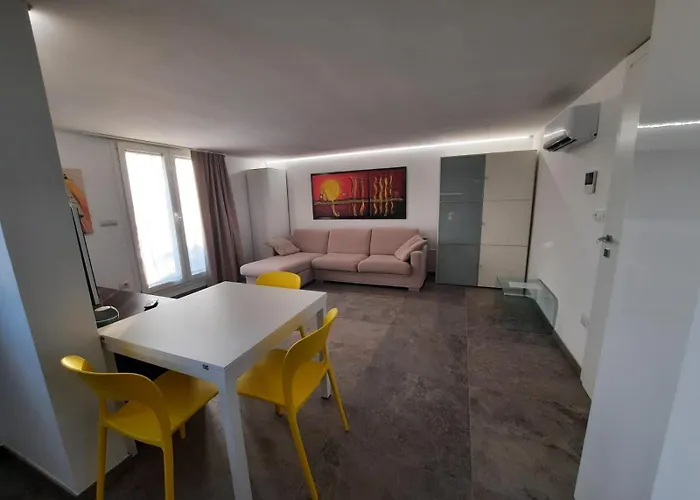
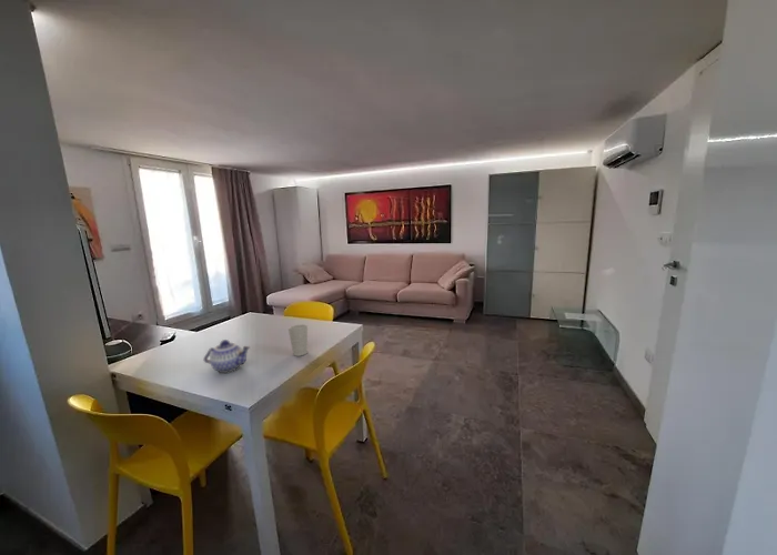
+ teapot (226, 354)
+ cup (299, 339)
